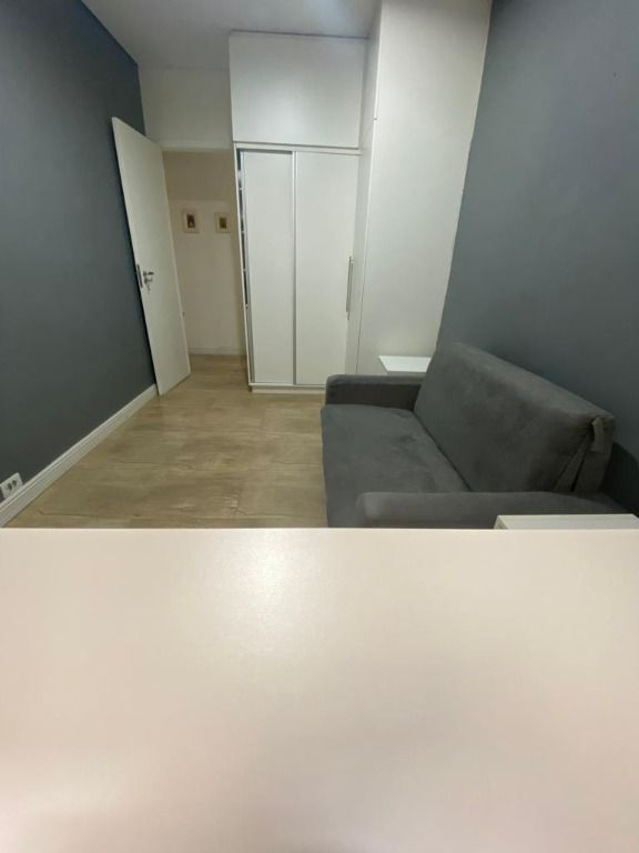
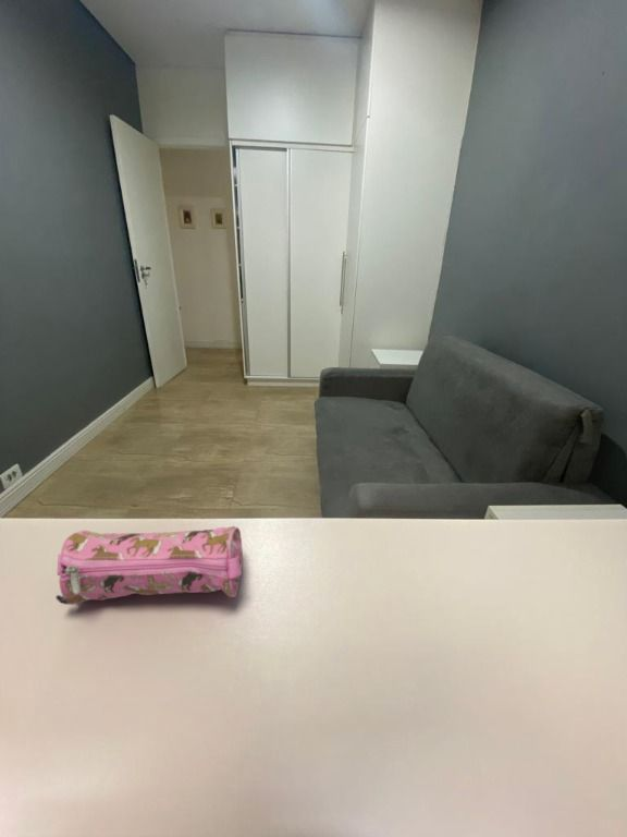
+ pencil case (159, 562)
